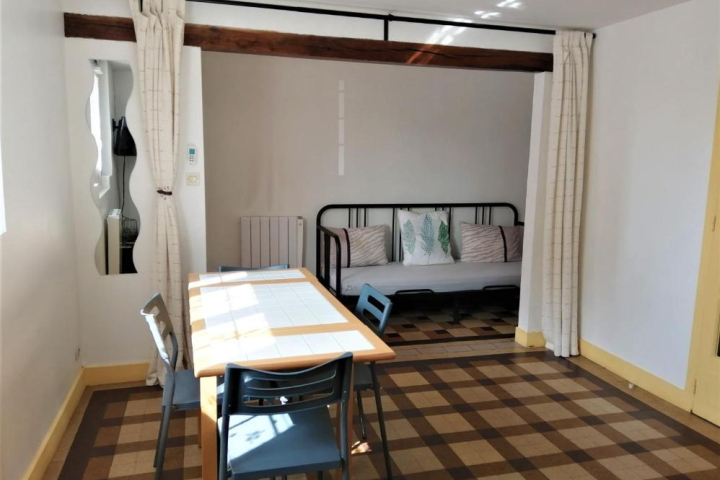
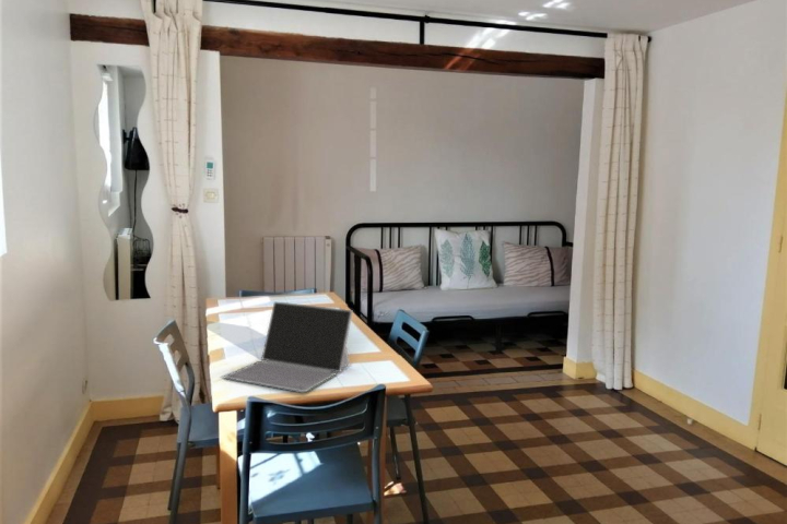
+ laptop (289, 343)
